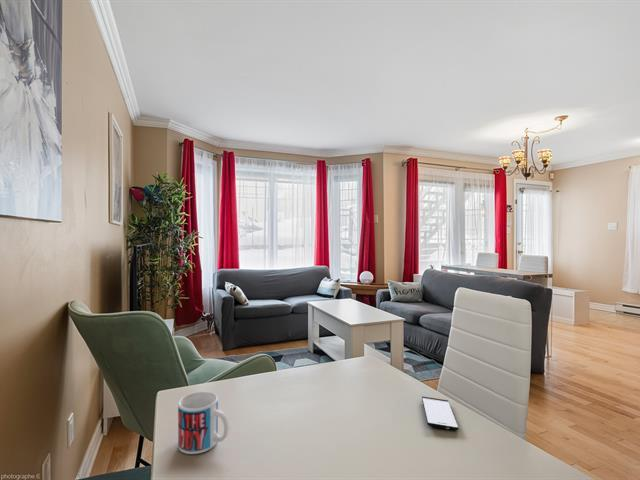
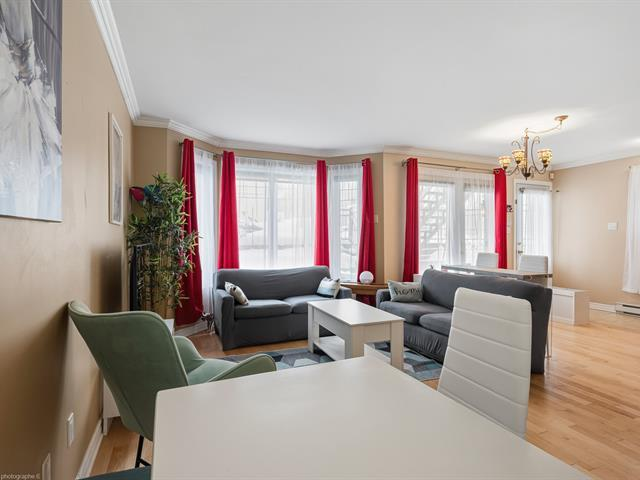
- mug (205, 421)
- smartphone (438, 412)
